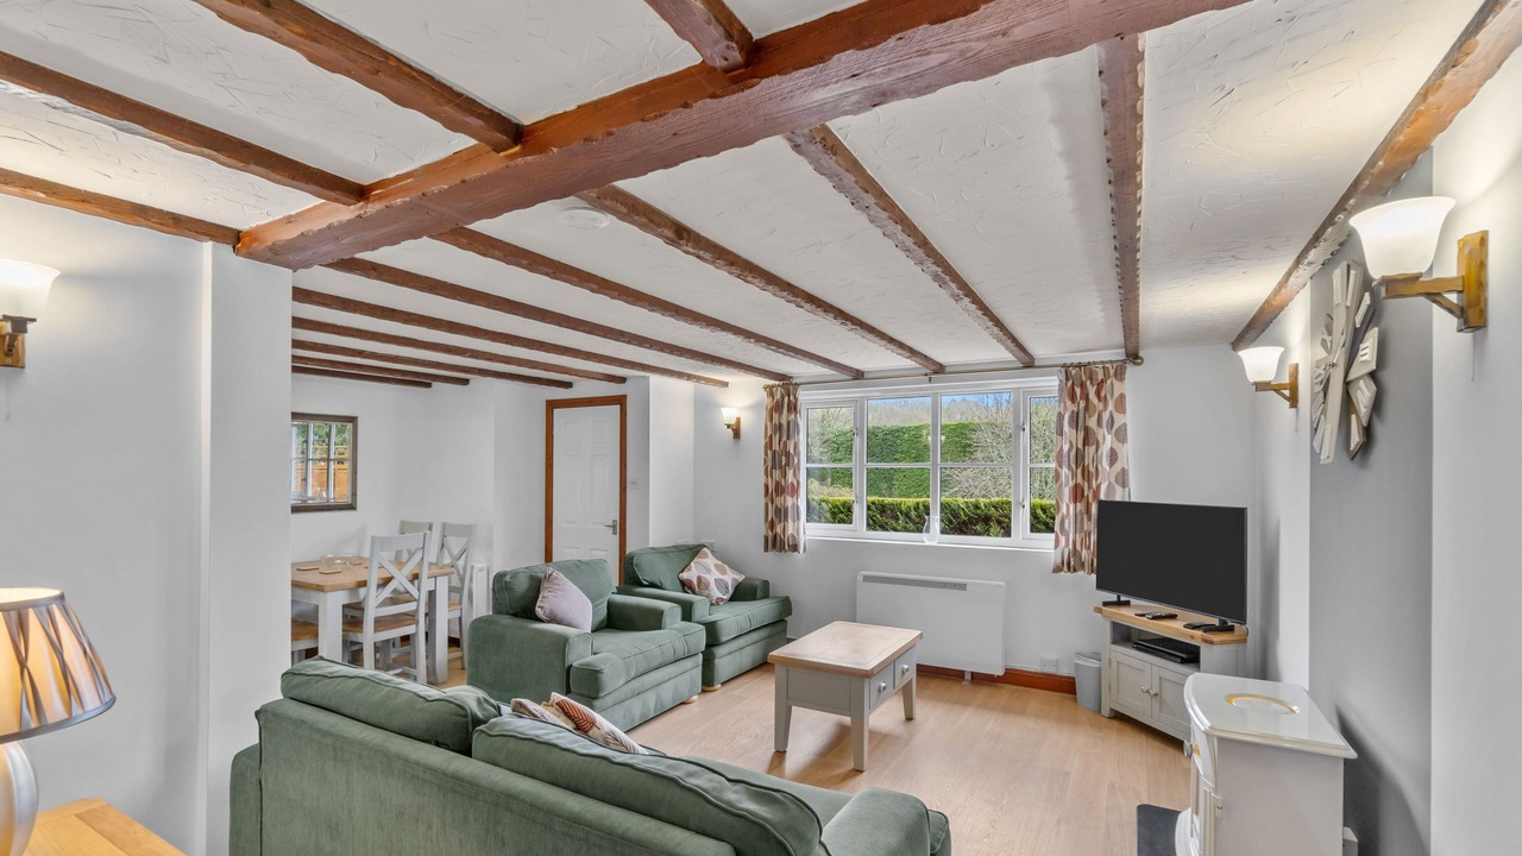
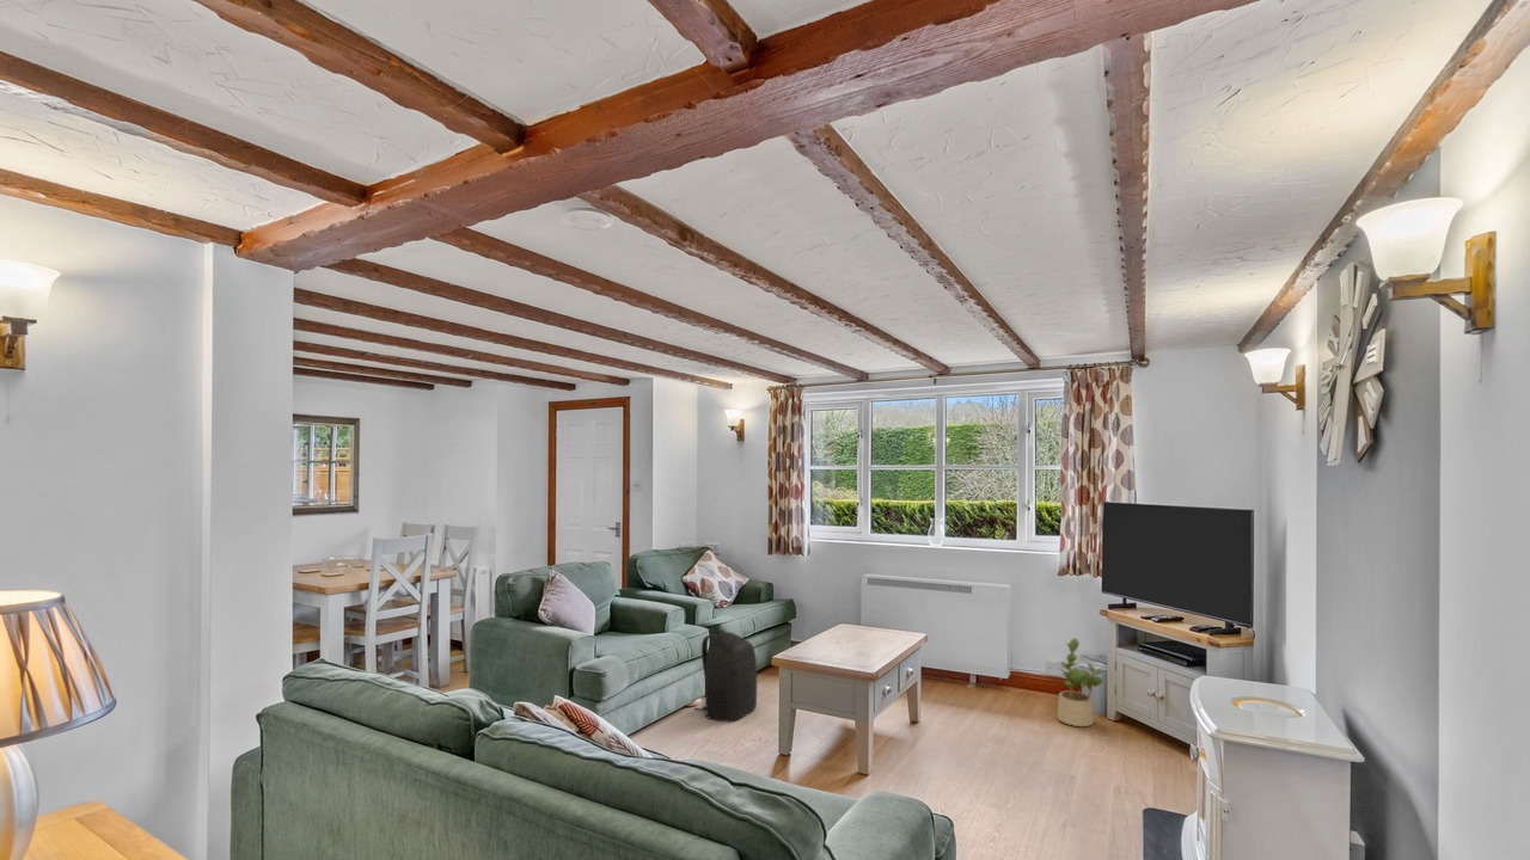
+ backpack (724, 669)
+ potted plant (1081, 680)
